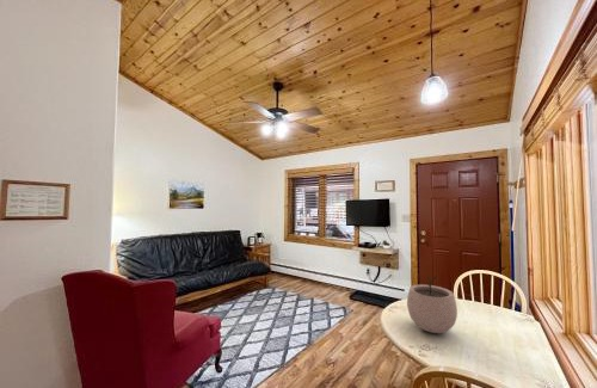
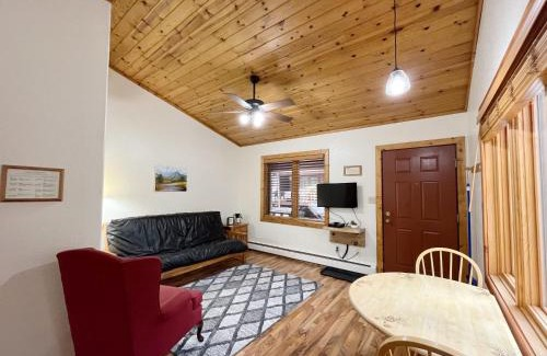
- plant pot (431, 301)
